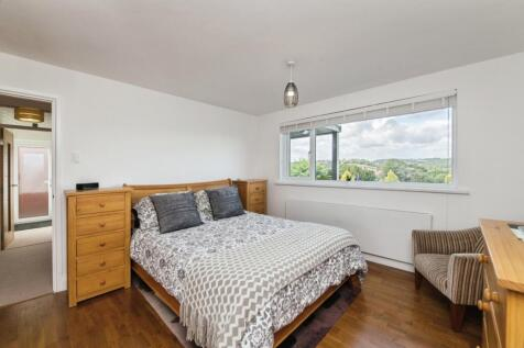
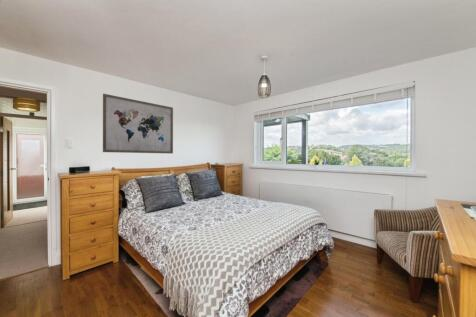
+ wall art (142, 127)
